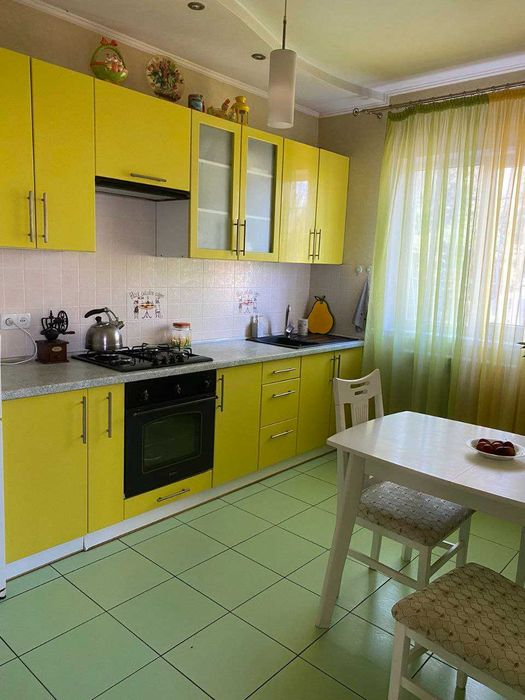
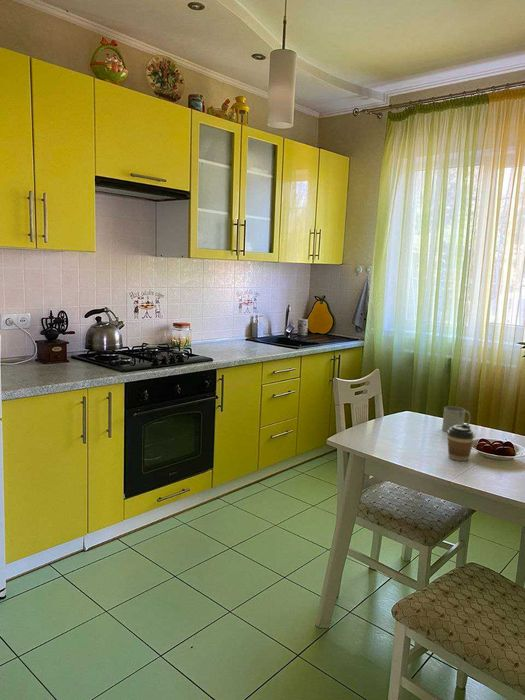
+ coffee cup (460, 441)
+ mug (457, 419)
